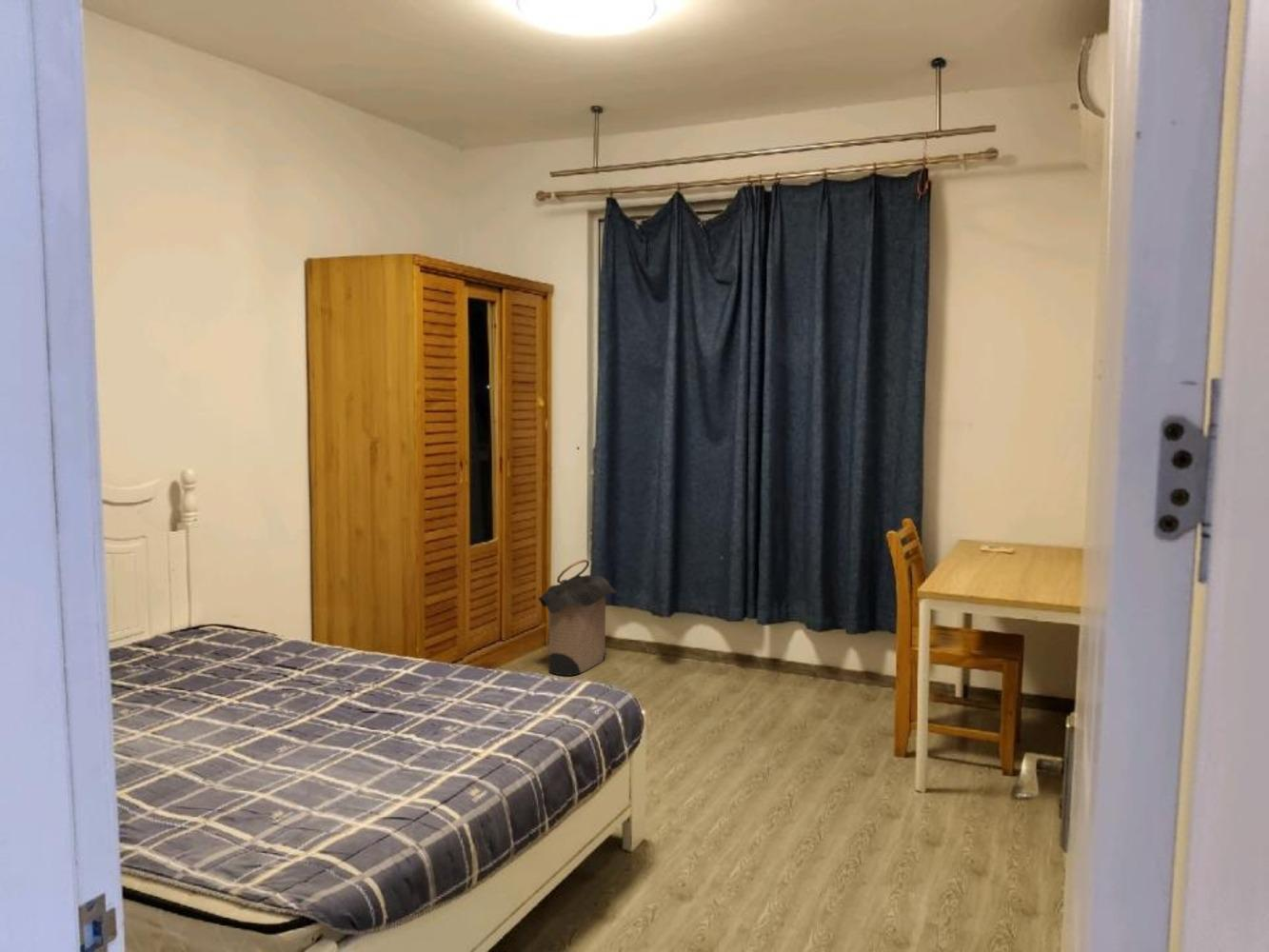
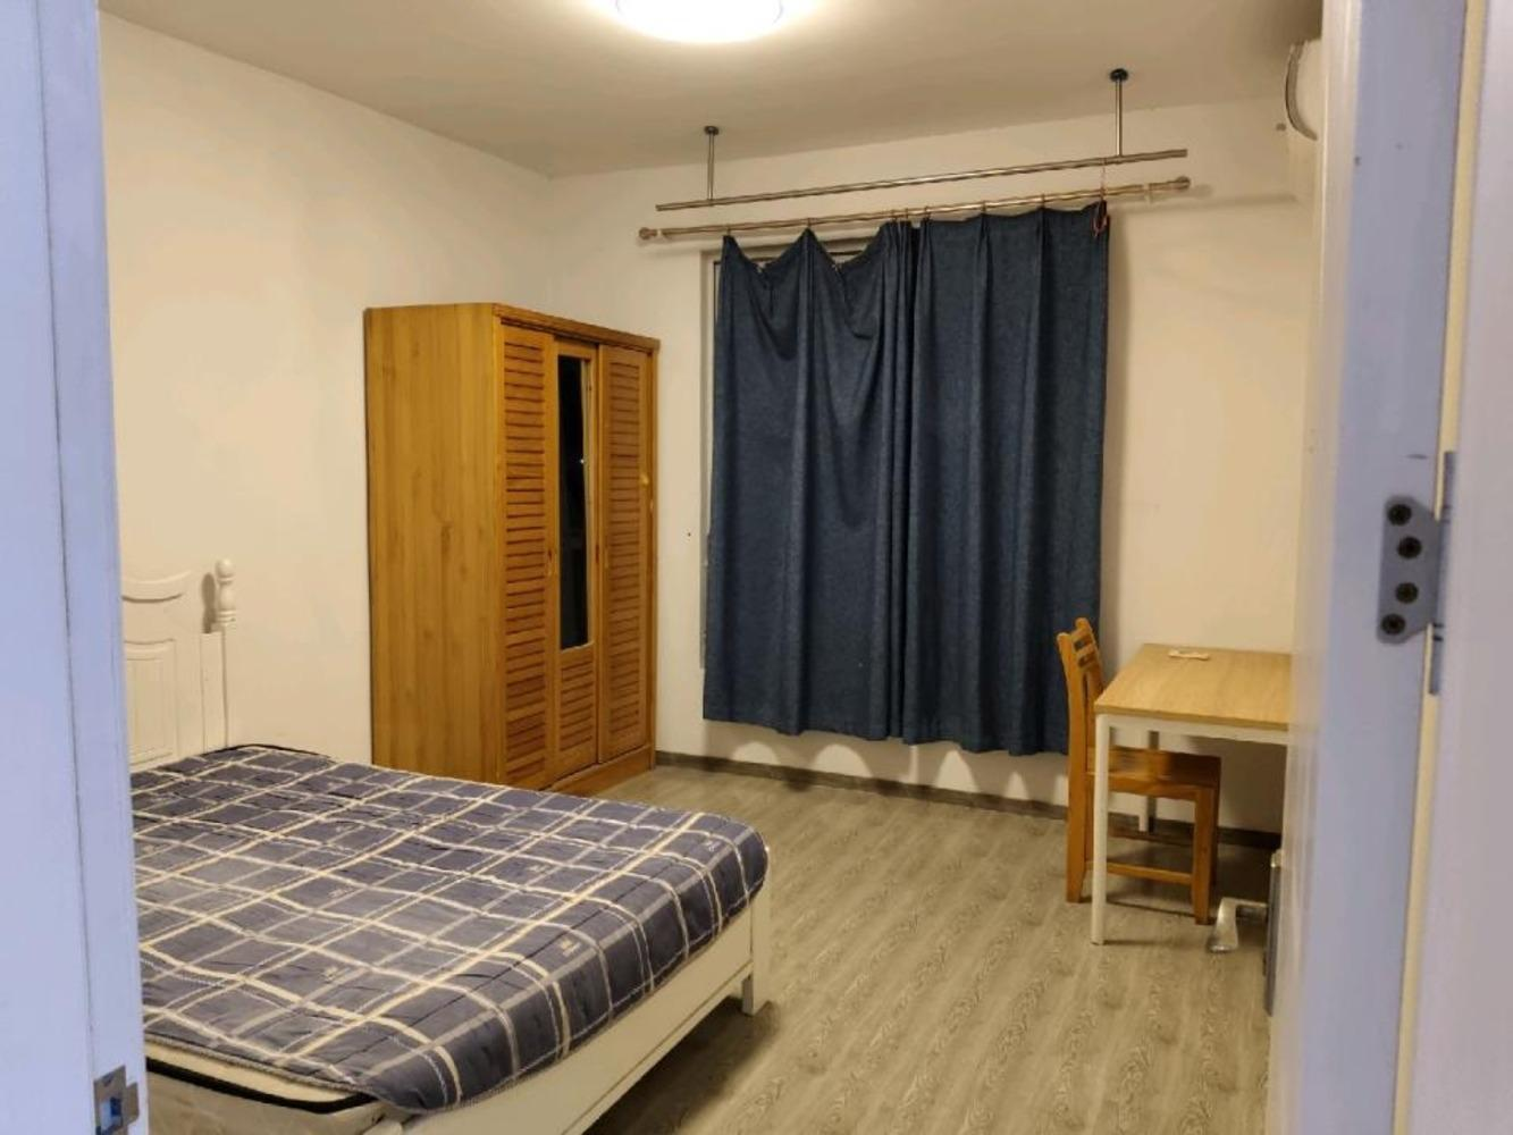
- laundry hamper (577, 610)
